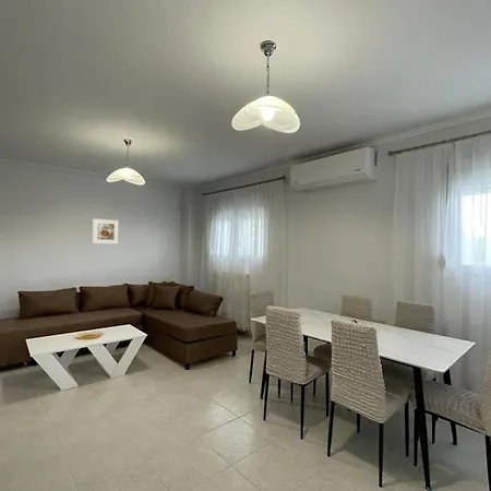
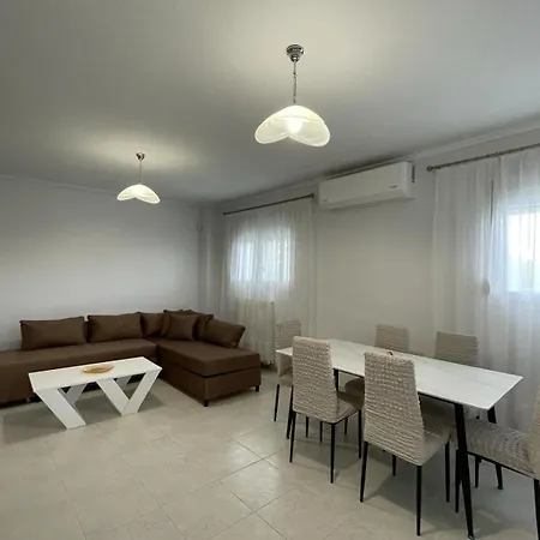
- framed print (105, 231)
